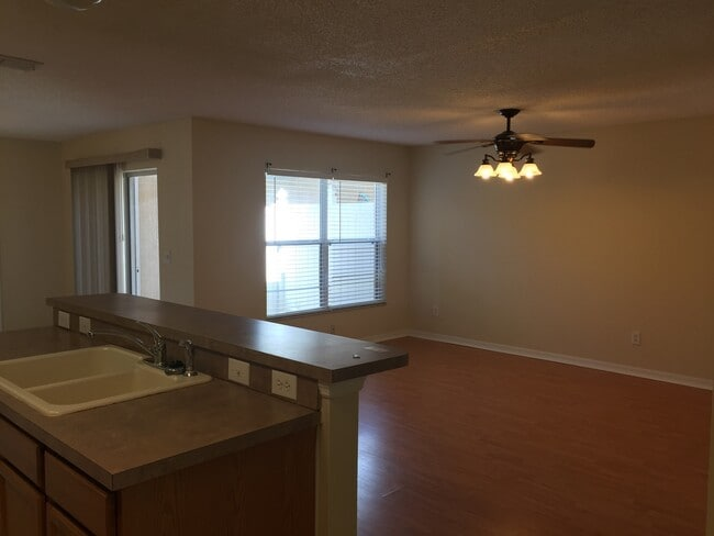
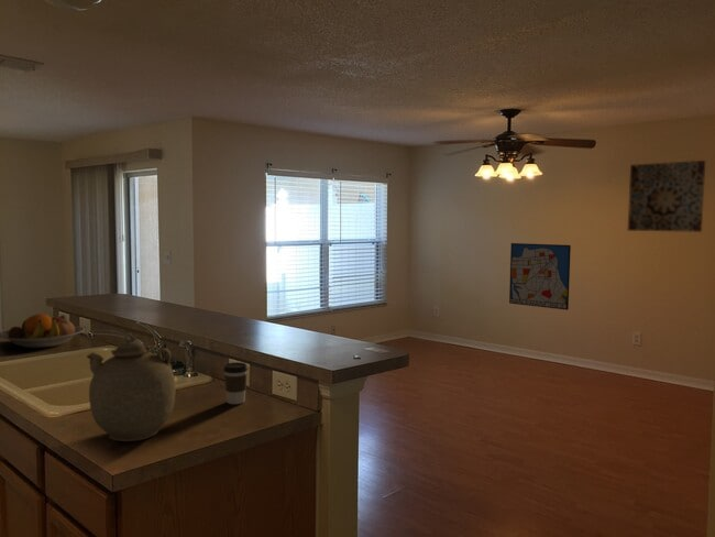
+ coffee cup (235, 383)
+ teapot (132, 383)
+ wall art (538, 275)
+ fruit bowl (42, 328)
+ wall art (664, 197)
